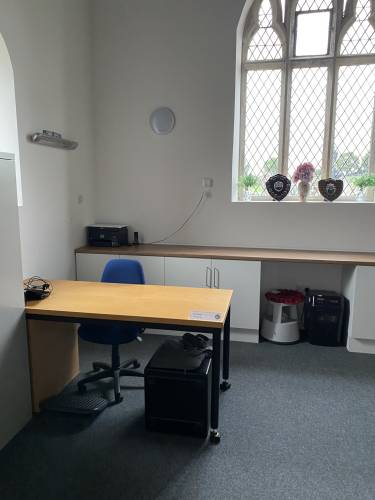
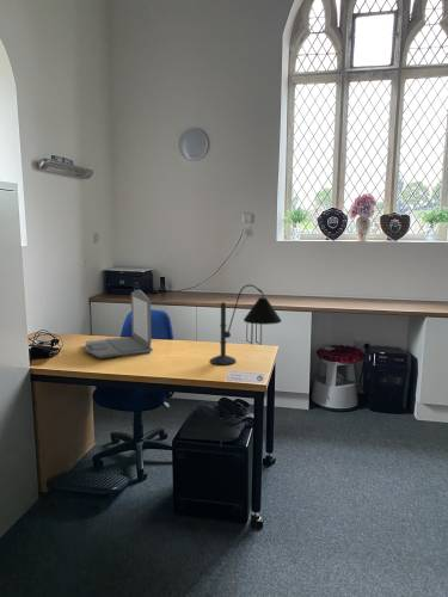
+ desk lamp (245, 321)
+ laptop (131, 320)
